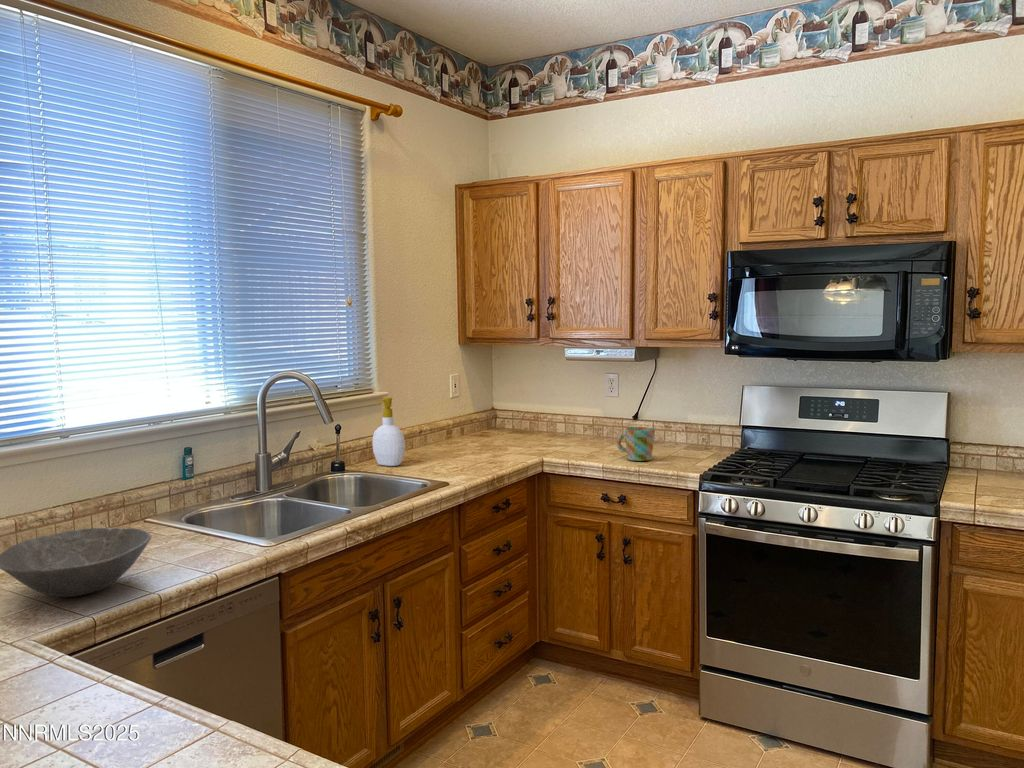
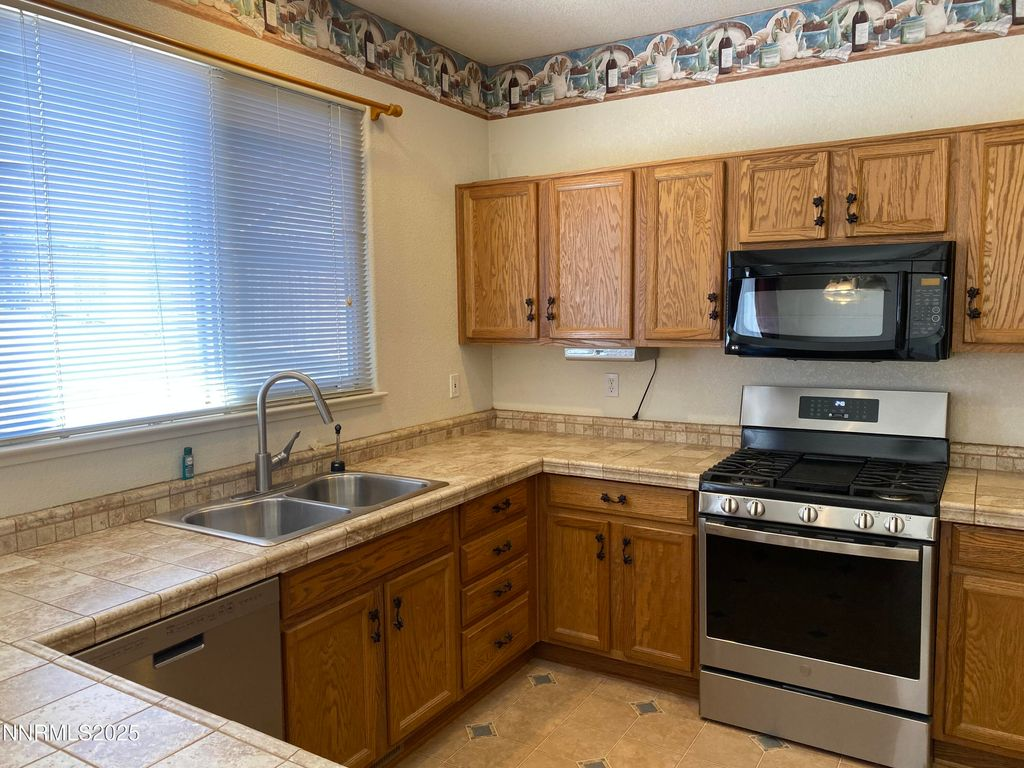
- soap bottle (387, 431)
- bowl (79, 567)
- mug (635, 443)
